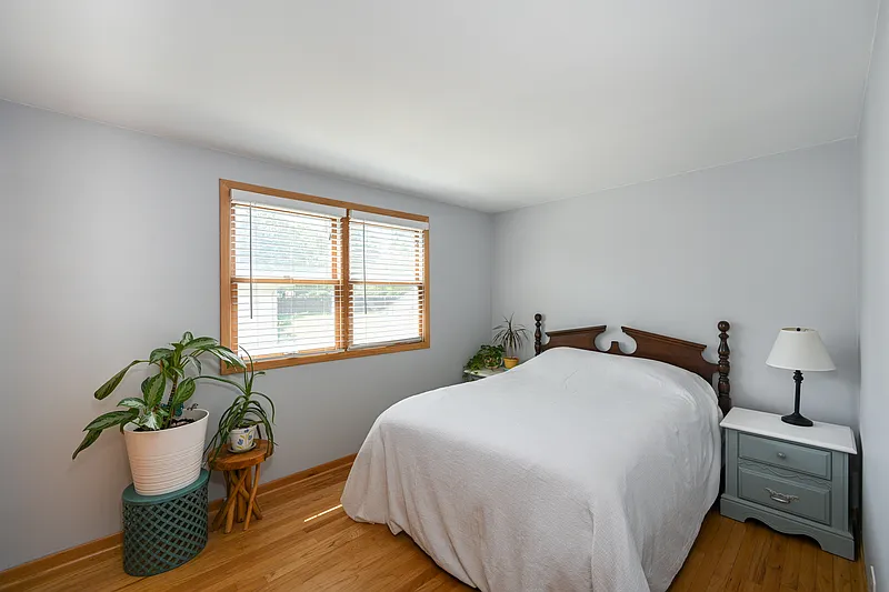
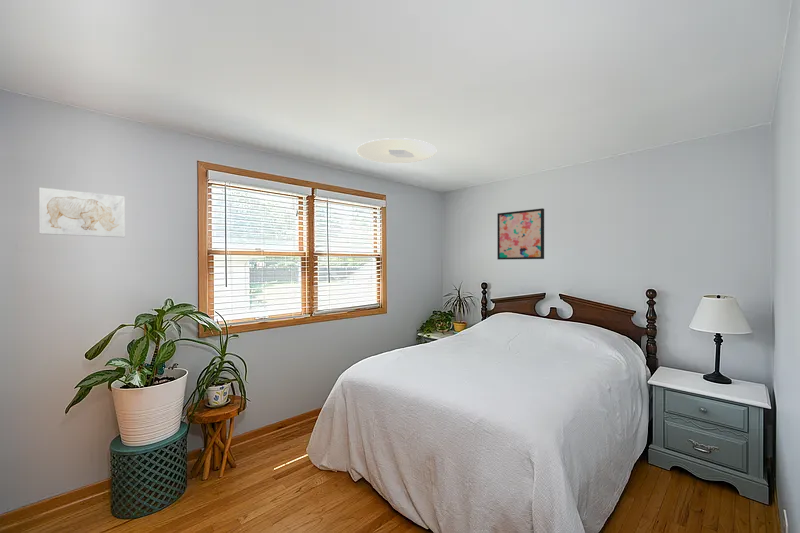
+ wall art (84, 214)
+ ceiling light (396, 148)
+ wall art (519, 235)
